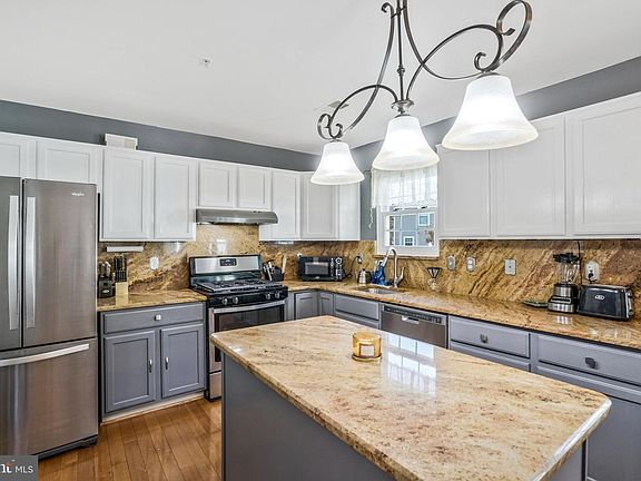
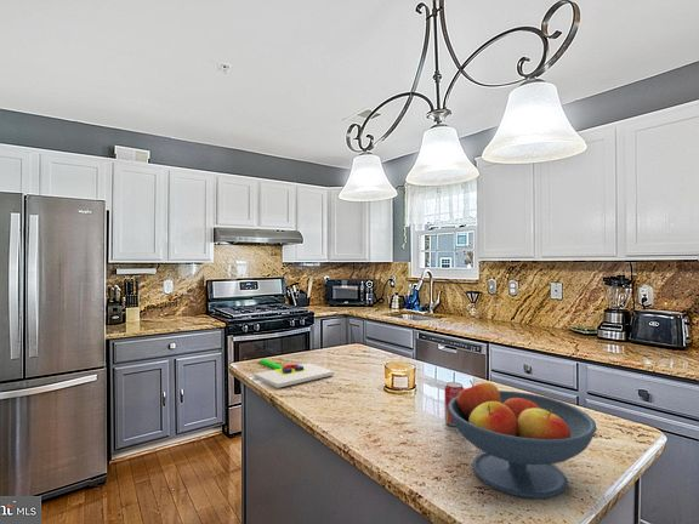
+ beverage can (450, 400)
+ chopping board (282, 368)
+ fruit bowl (517, 431)
